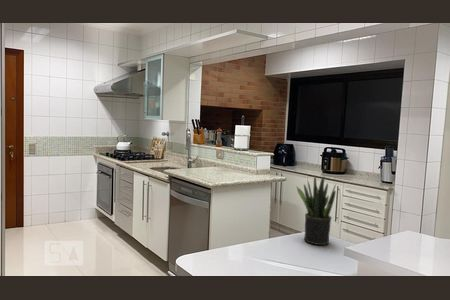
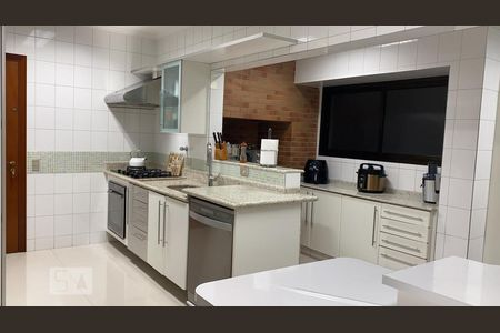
- potted plant (315, 208)
